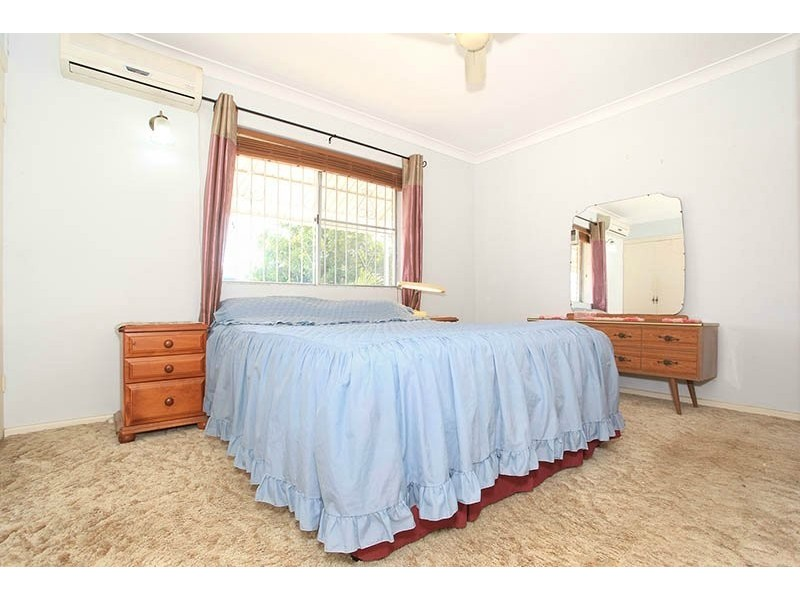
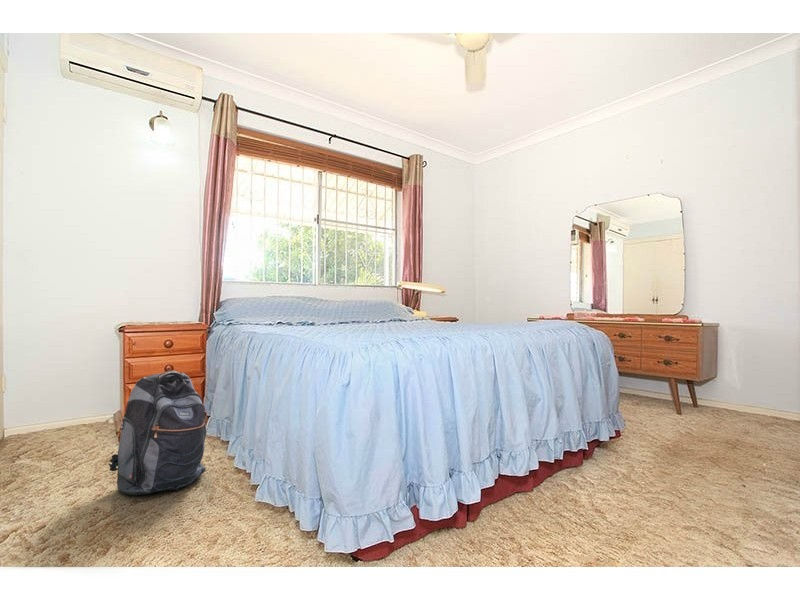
+ backpack (166, 425)
